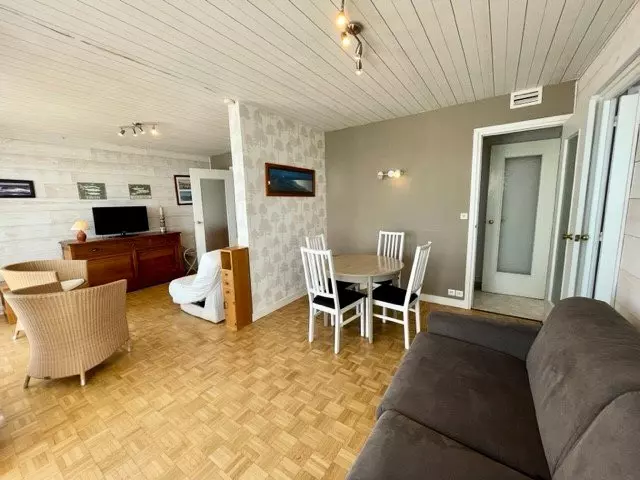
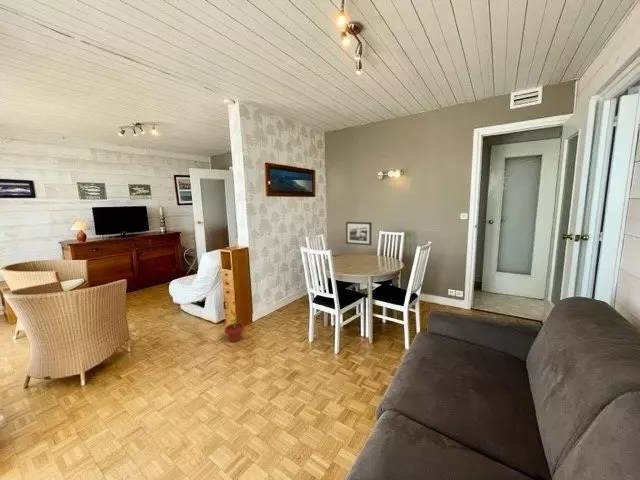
+ picture frame (358, 233)
+ potted plant (235, 324)
